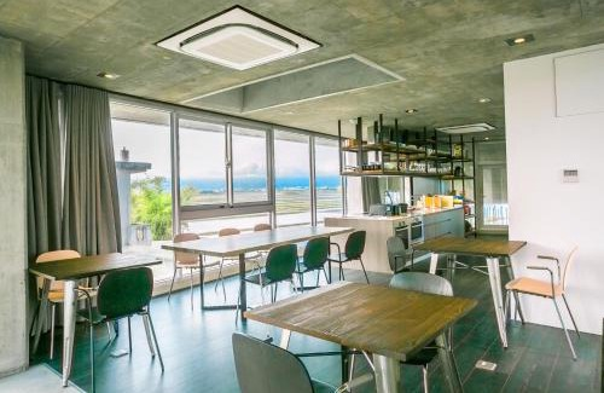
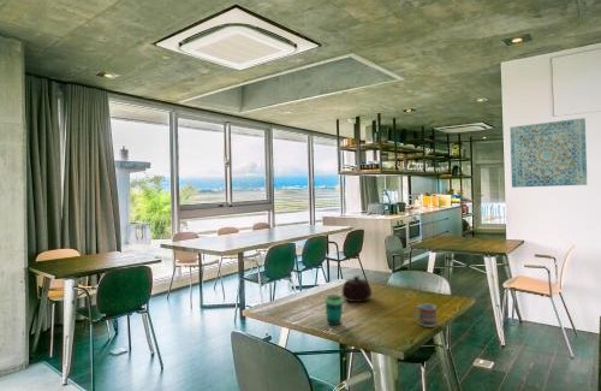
+ teapot (356, 288)
+ wall art (546, 154)
+ cup (424, 314)
+ cup (334, 309)
